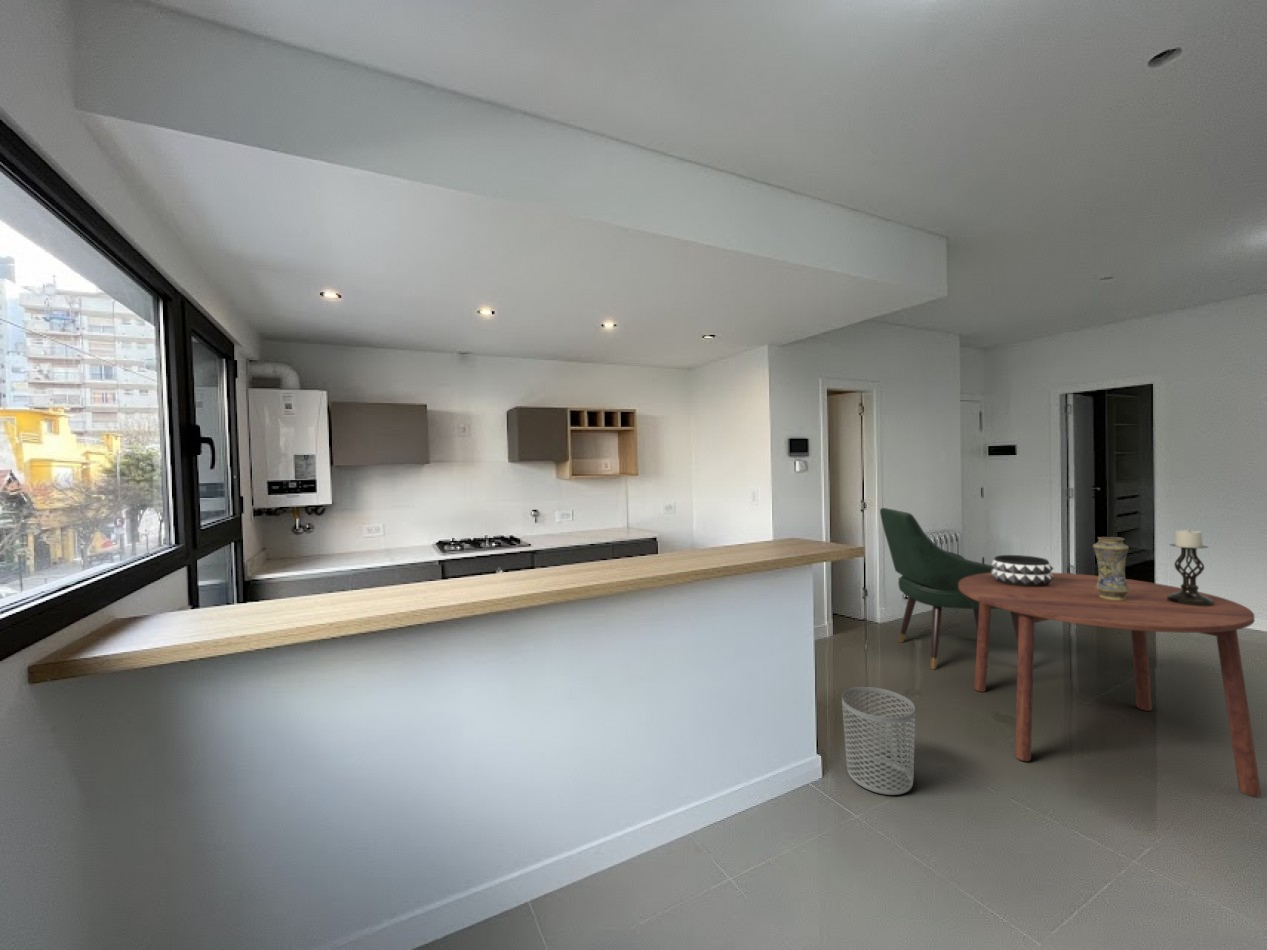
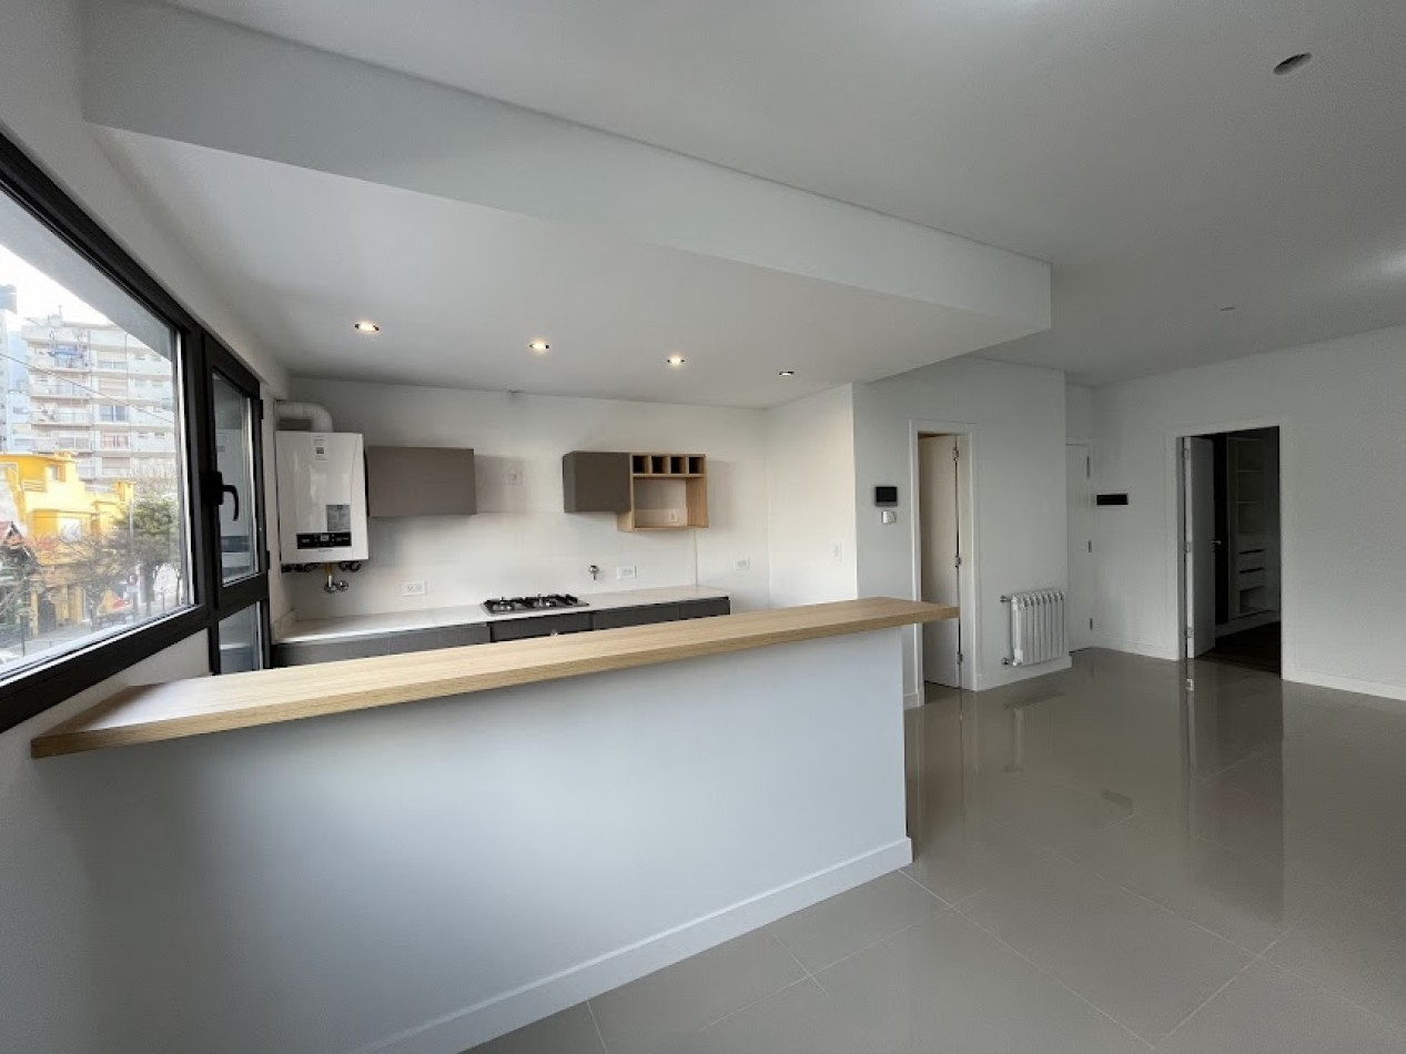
- decorative bowl (1021, 570)
- dining table (1091, 625)
- waste bin (878, 738)
- vase (1111, 567)
- chair (945, 581)
- candle holder (1189, 564)
